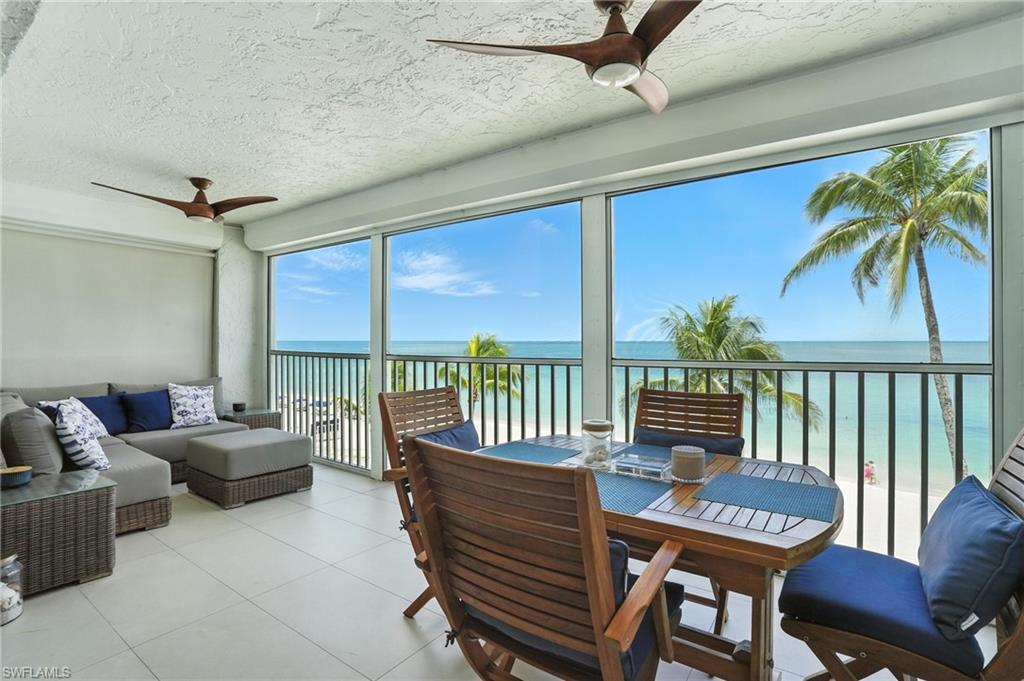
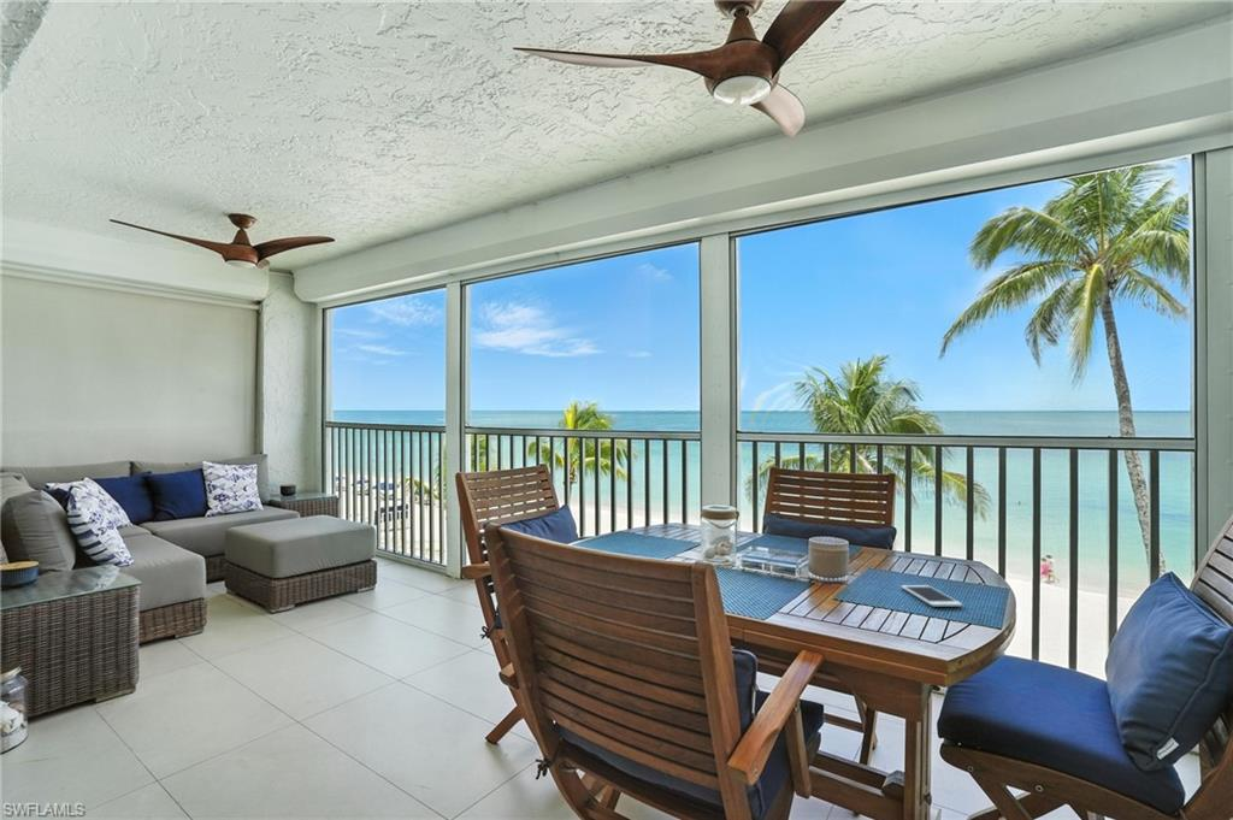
+ cell phone (930, 595)
